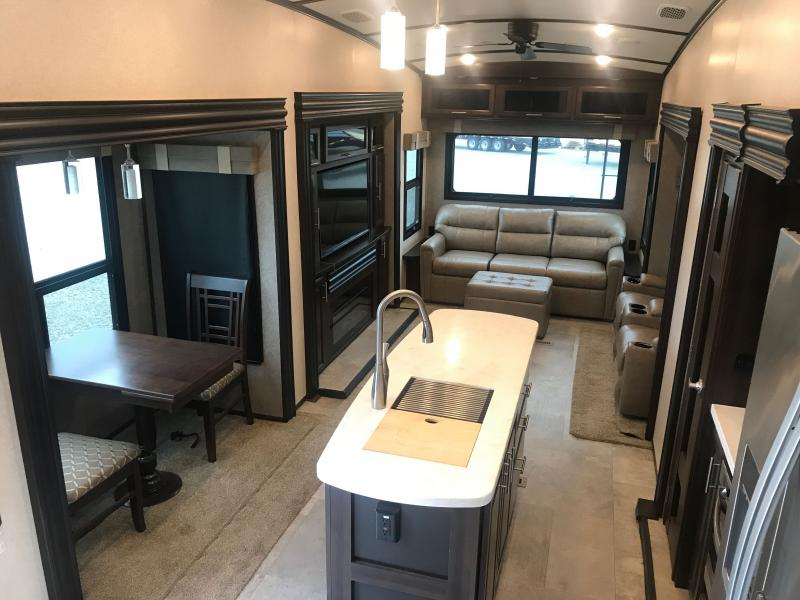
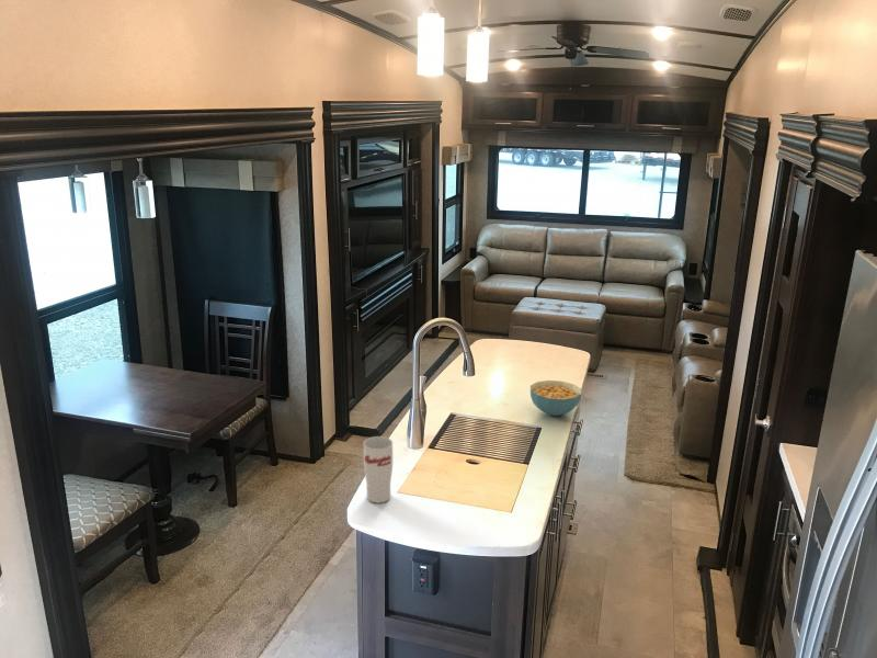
+ cereal bowl (555, 400)
+ cup (378, 469)
